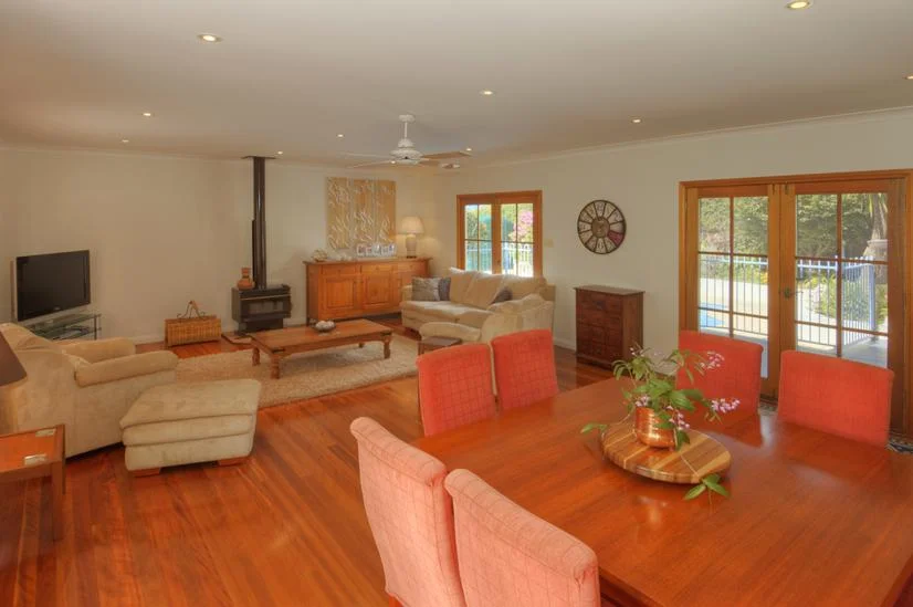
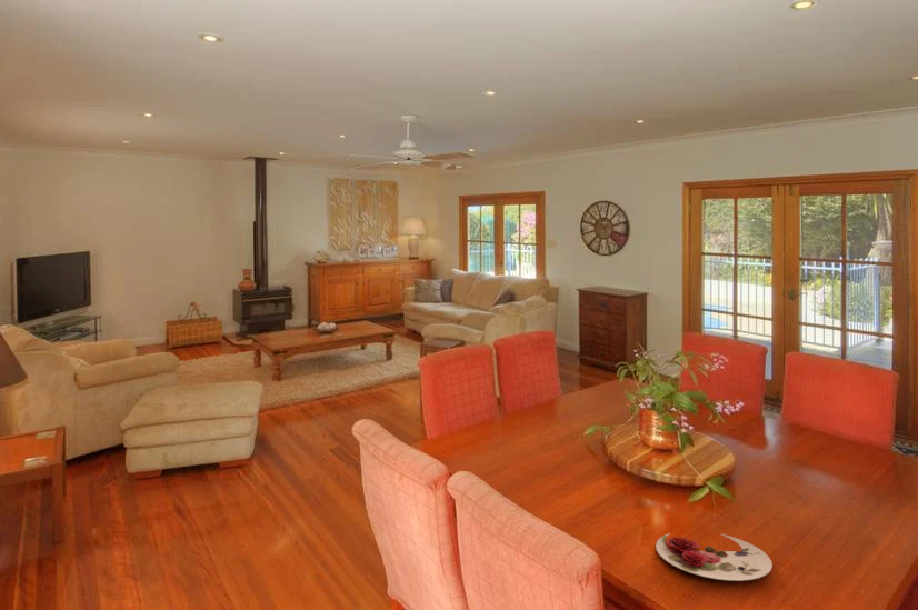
+ plate (711, 552)
